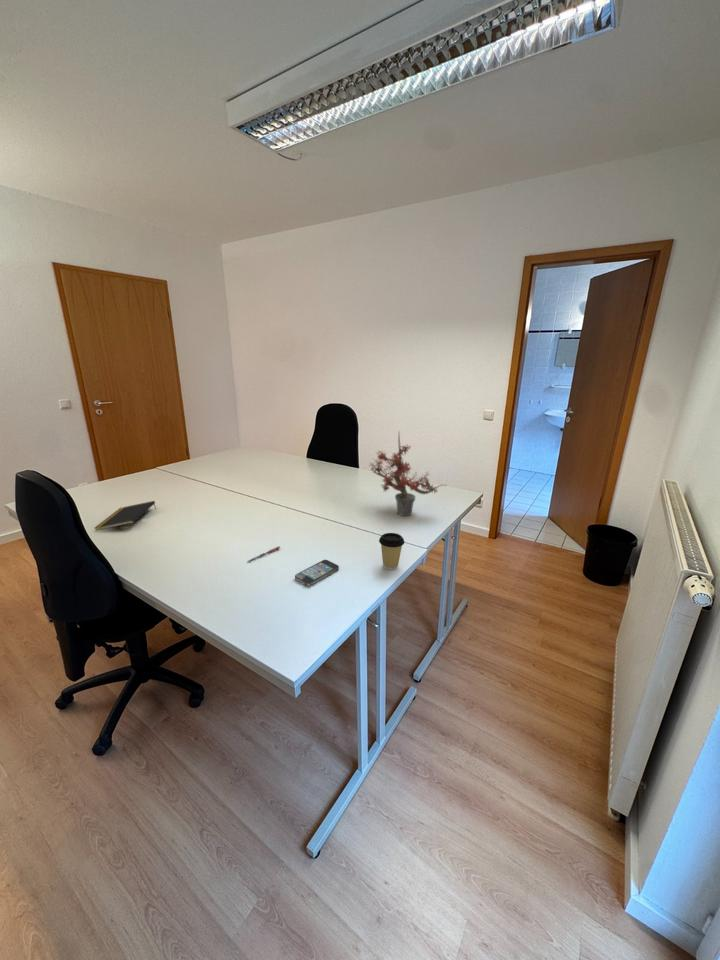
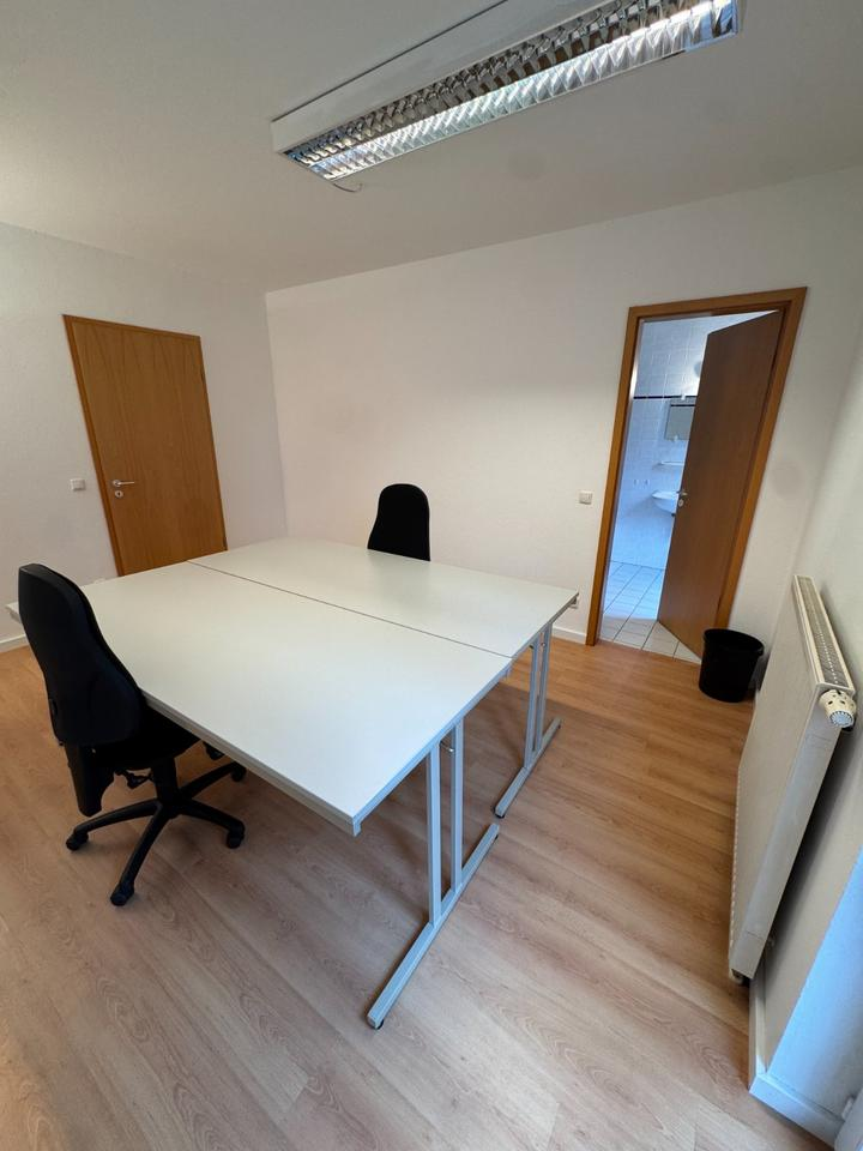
- coffee cup (391, 551)
- pen (264, 553)
- smartphone (317, 572)
- potted plant (403, 473)
- notepad (126, 514)
